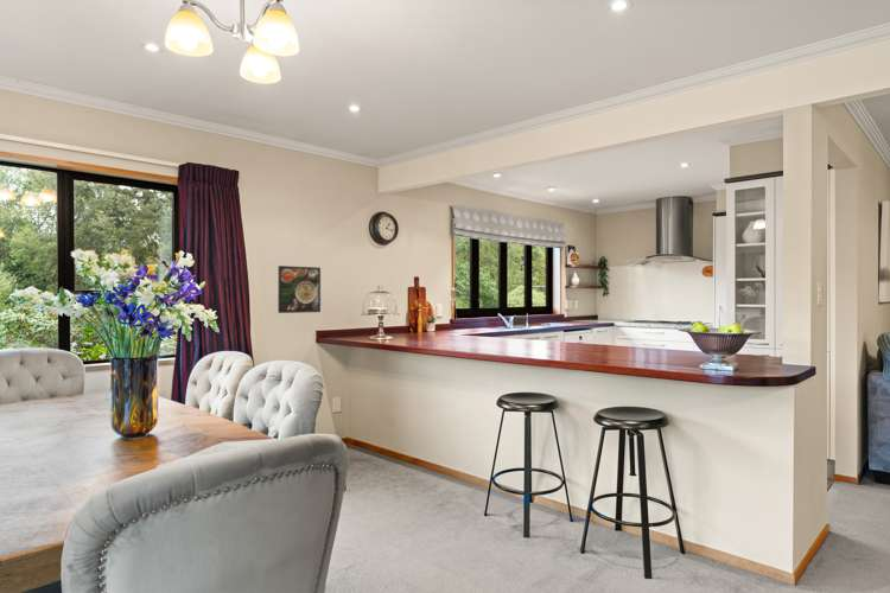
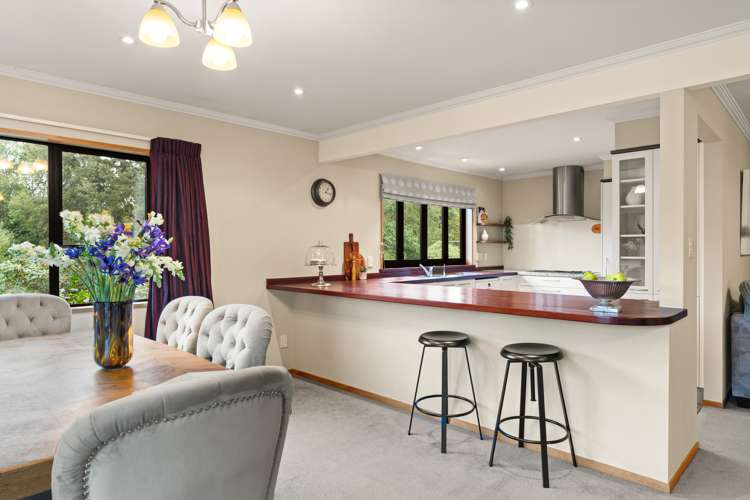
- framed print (299, 289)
